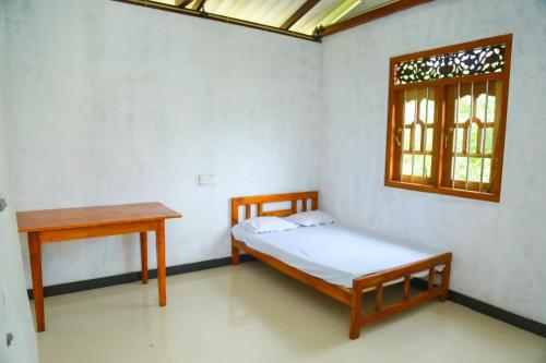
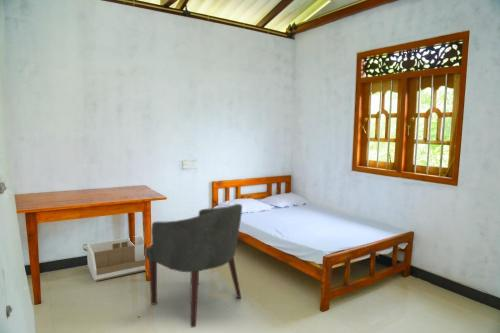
+ chair (199, 253)
+ storage bin (118, 256)
